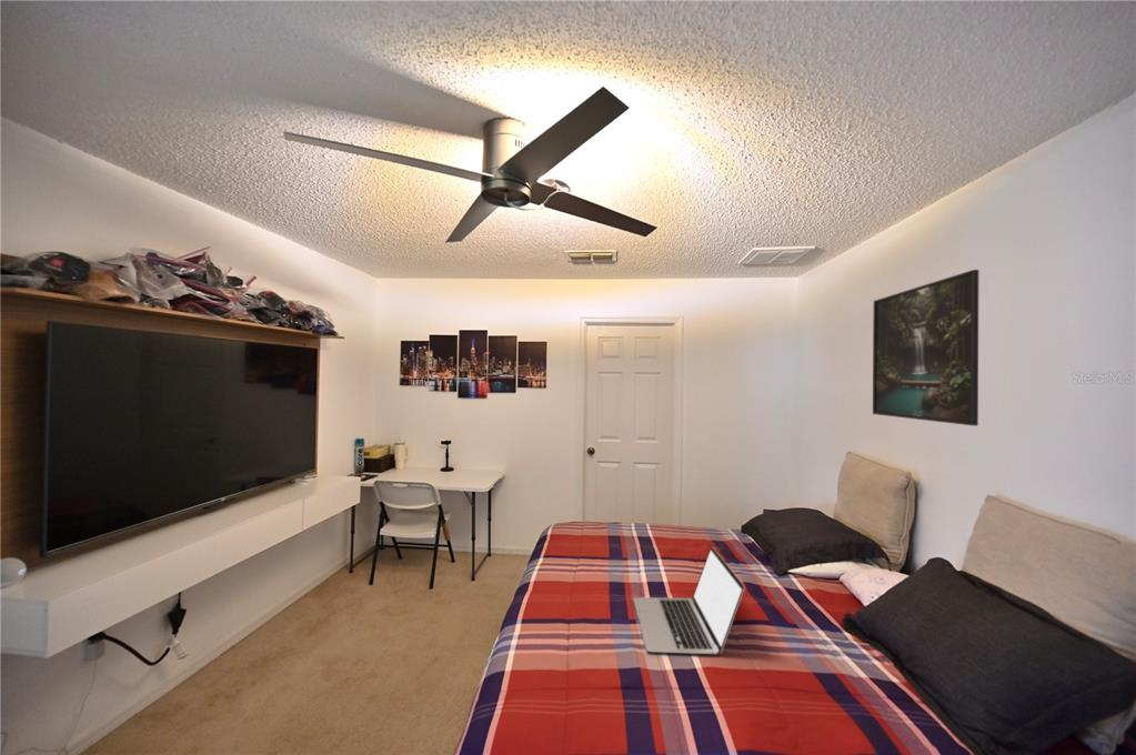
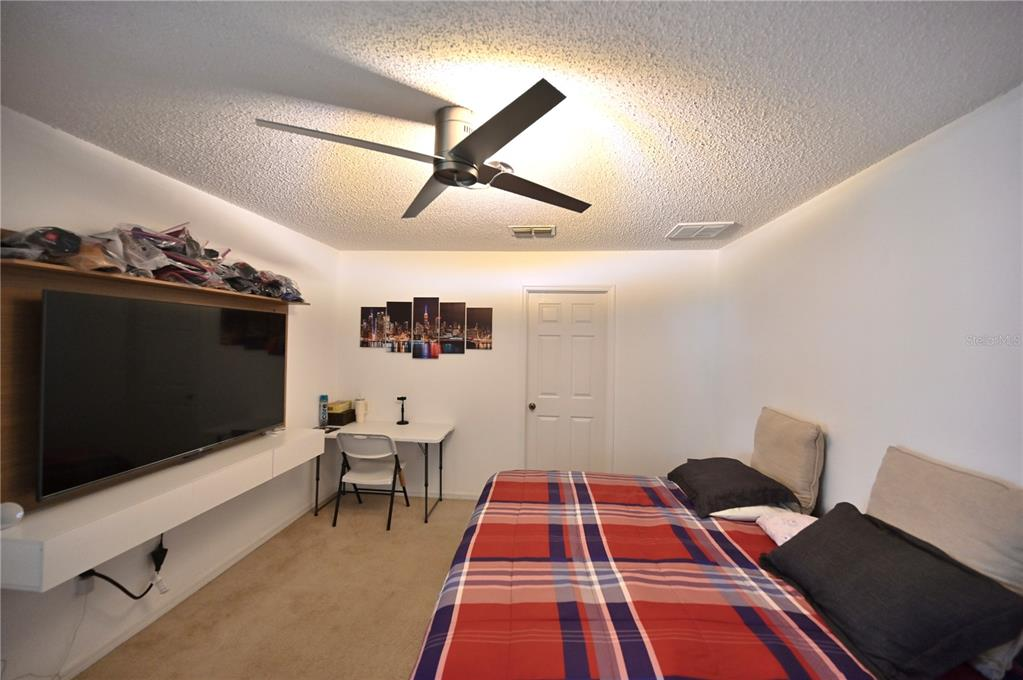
- laptop (682, 598)
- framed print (917, 353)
